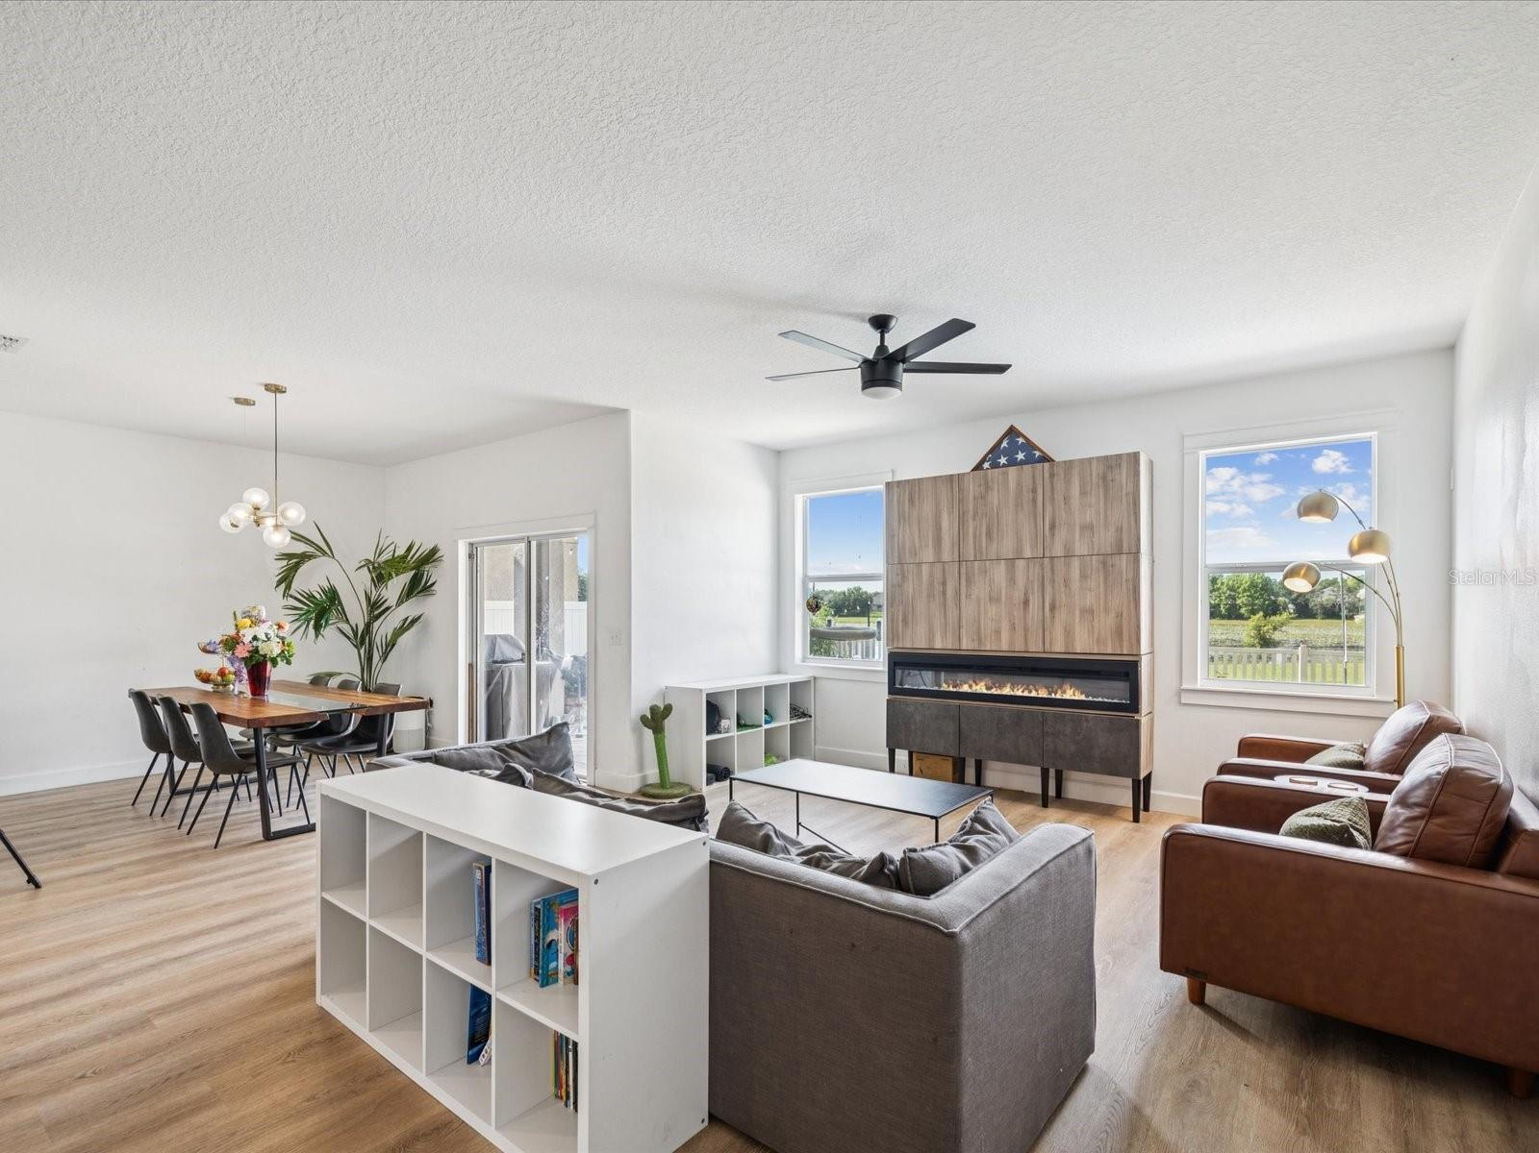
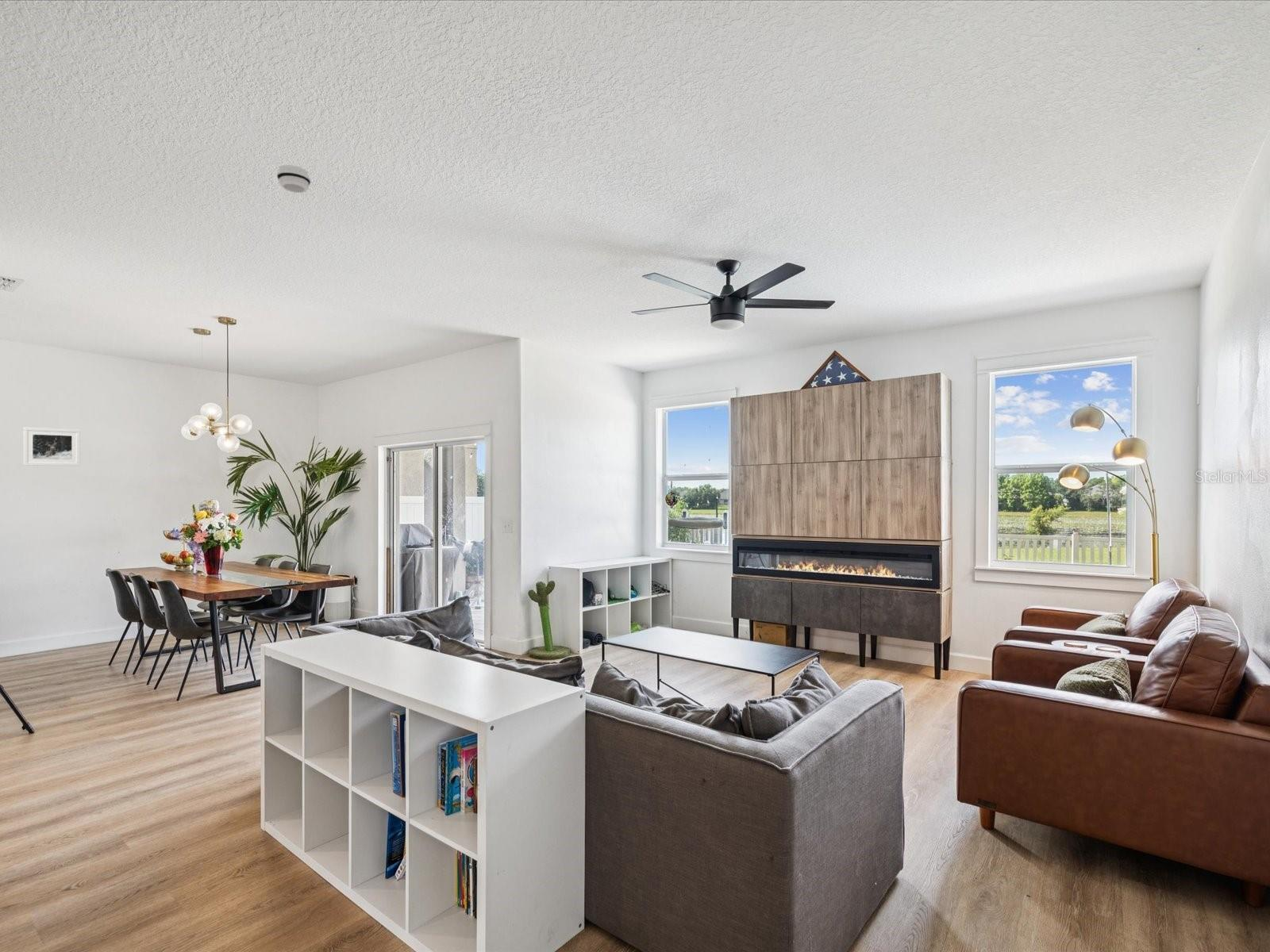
+ smoke detector (294, 179)
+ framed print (52, 447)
